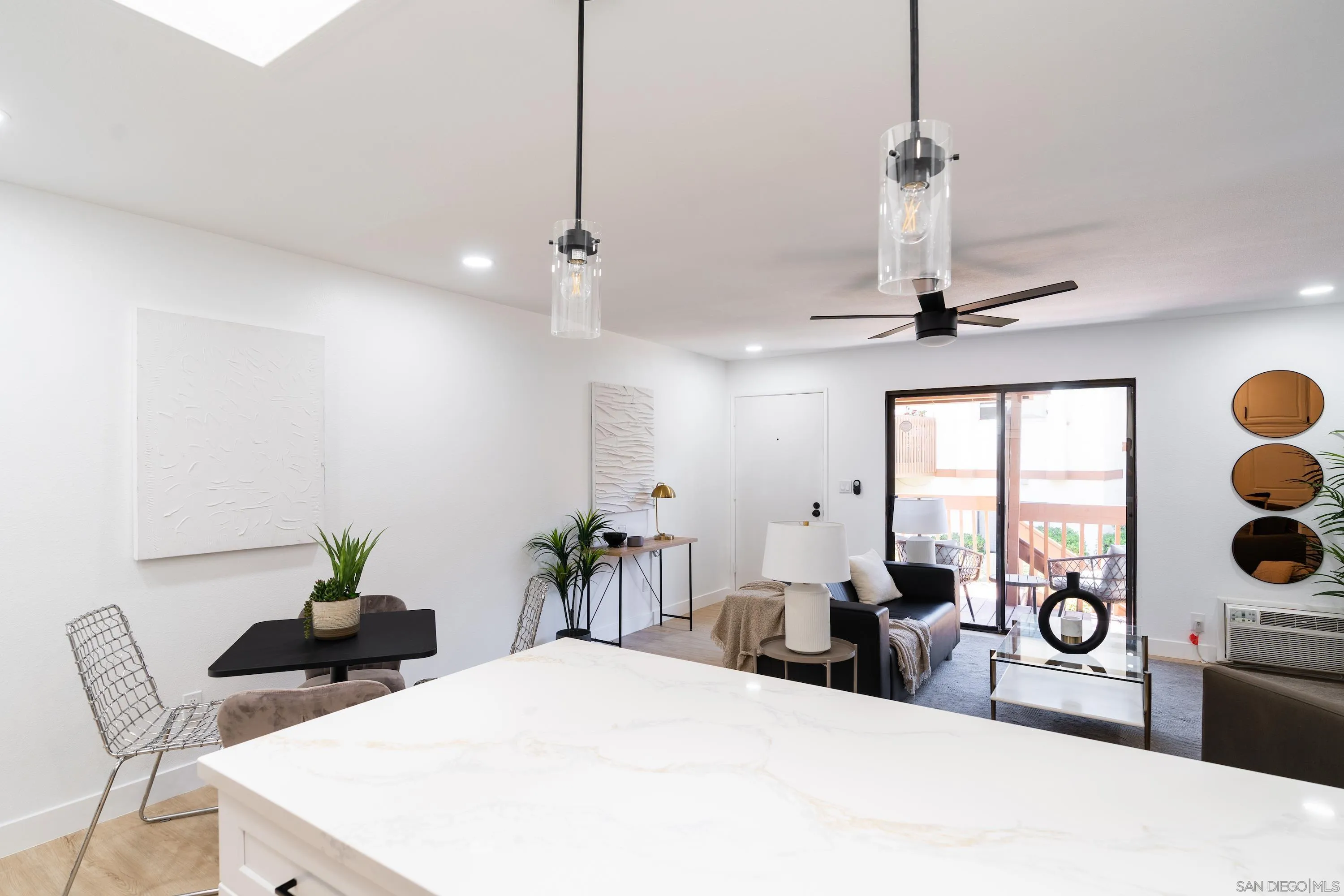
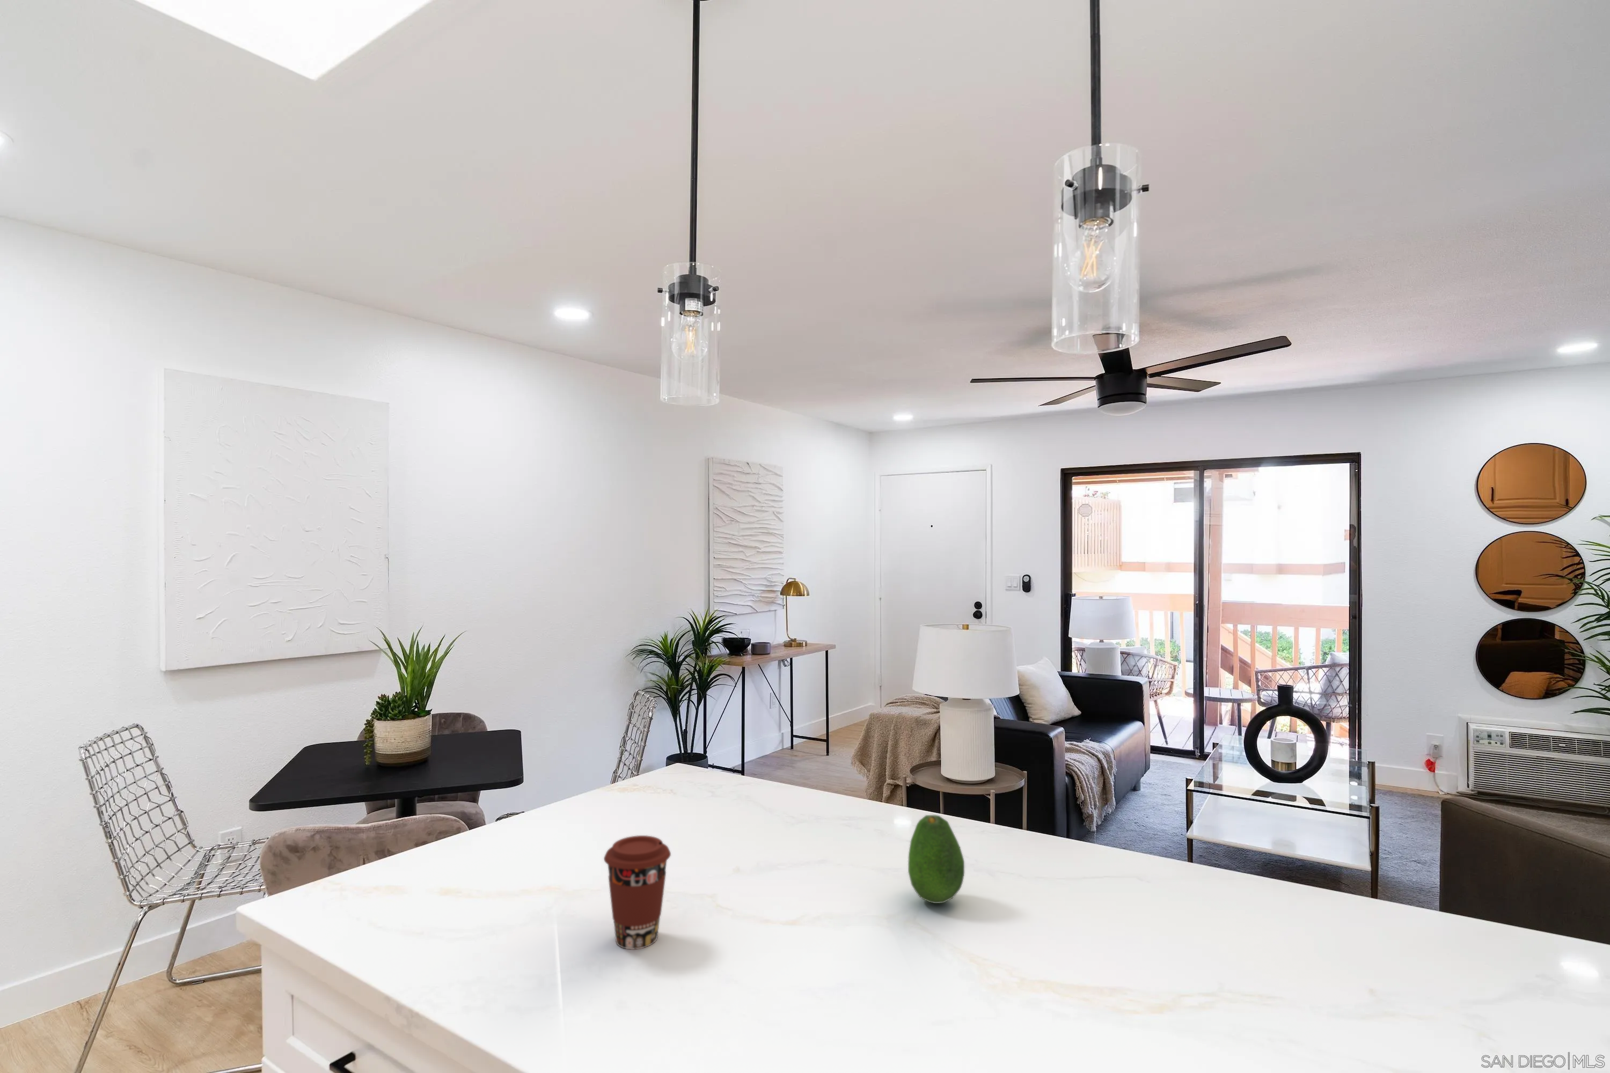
+ coffee cup (637, 892)
+ fruit (937, 857)
